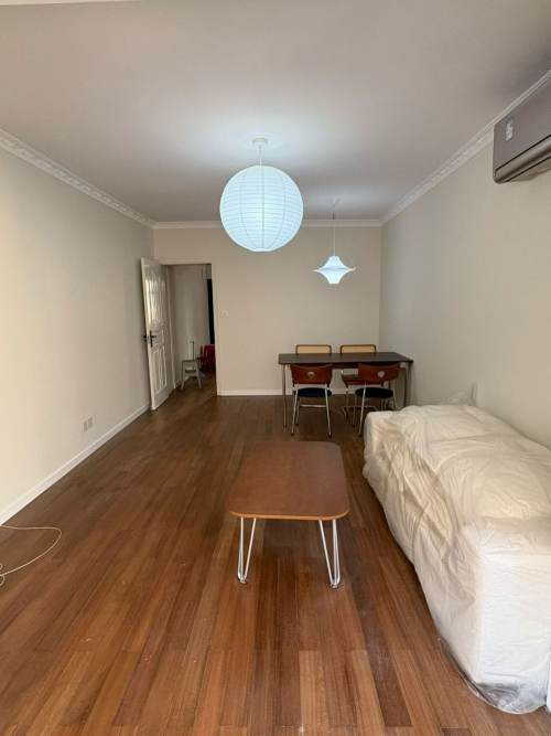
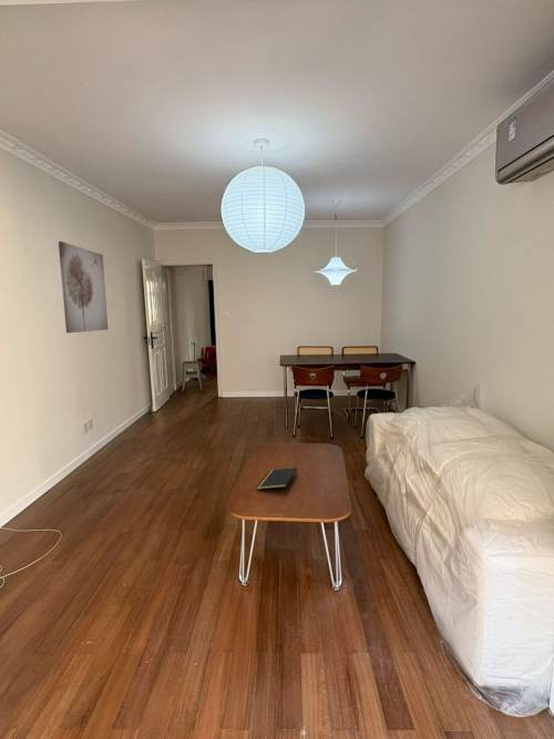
+ wall art (85, 290)
+ notepad (277, 478)
